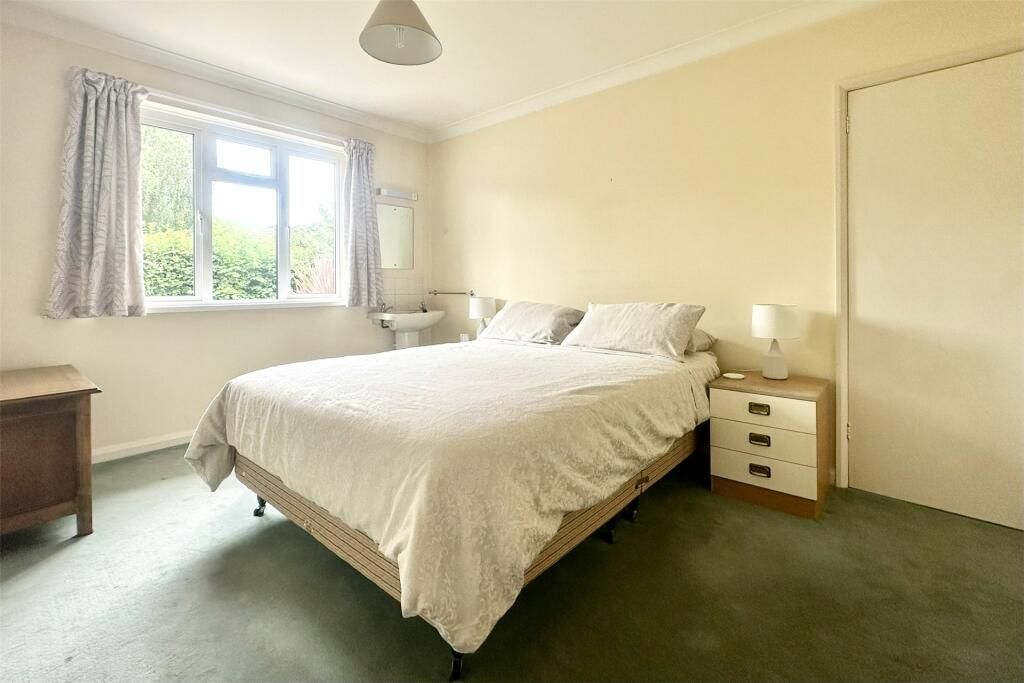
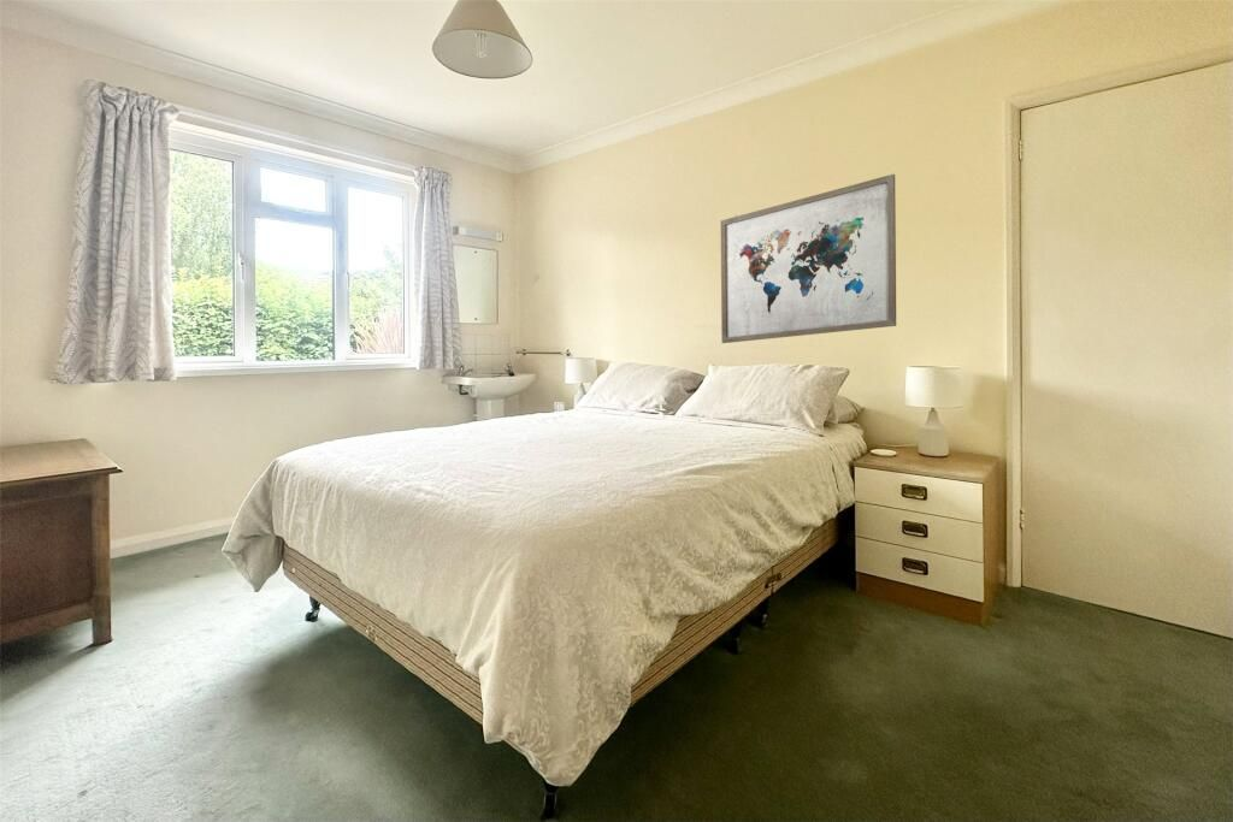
+ wall art (798, 267)
